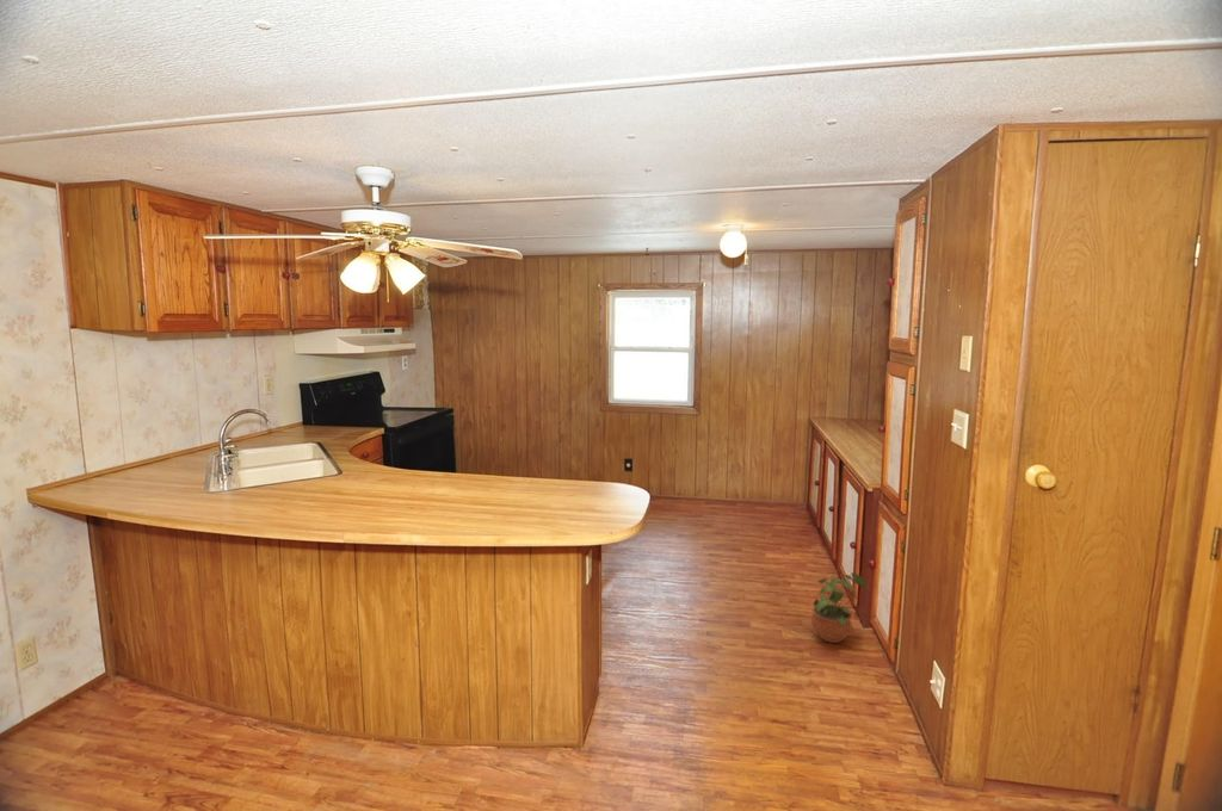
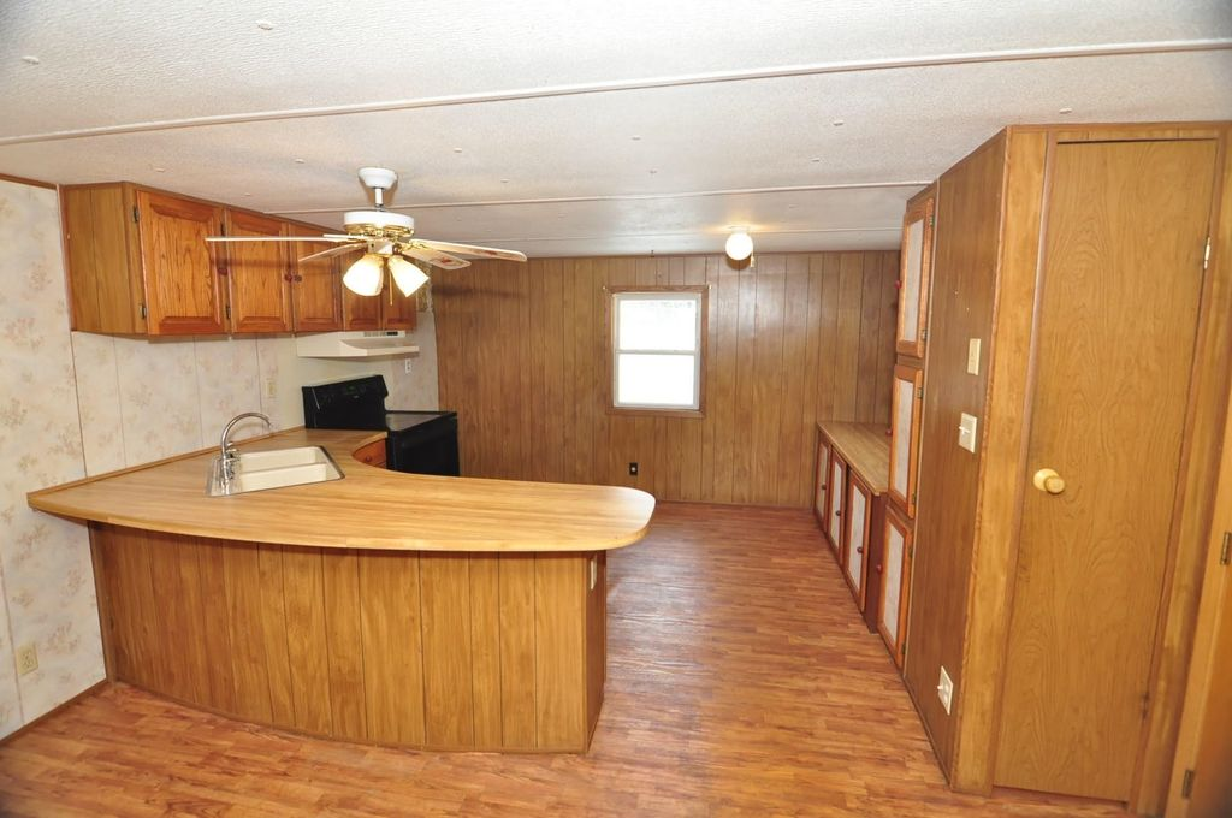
- potted plant (840, 603)
